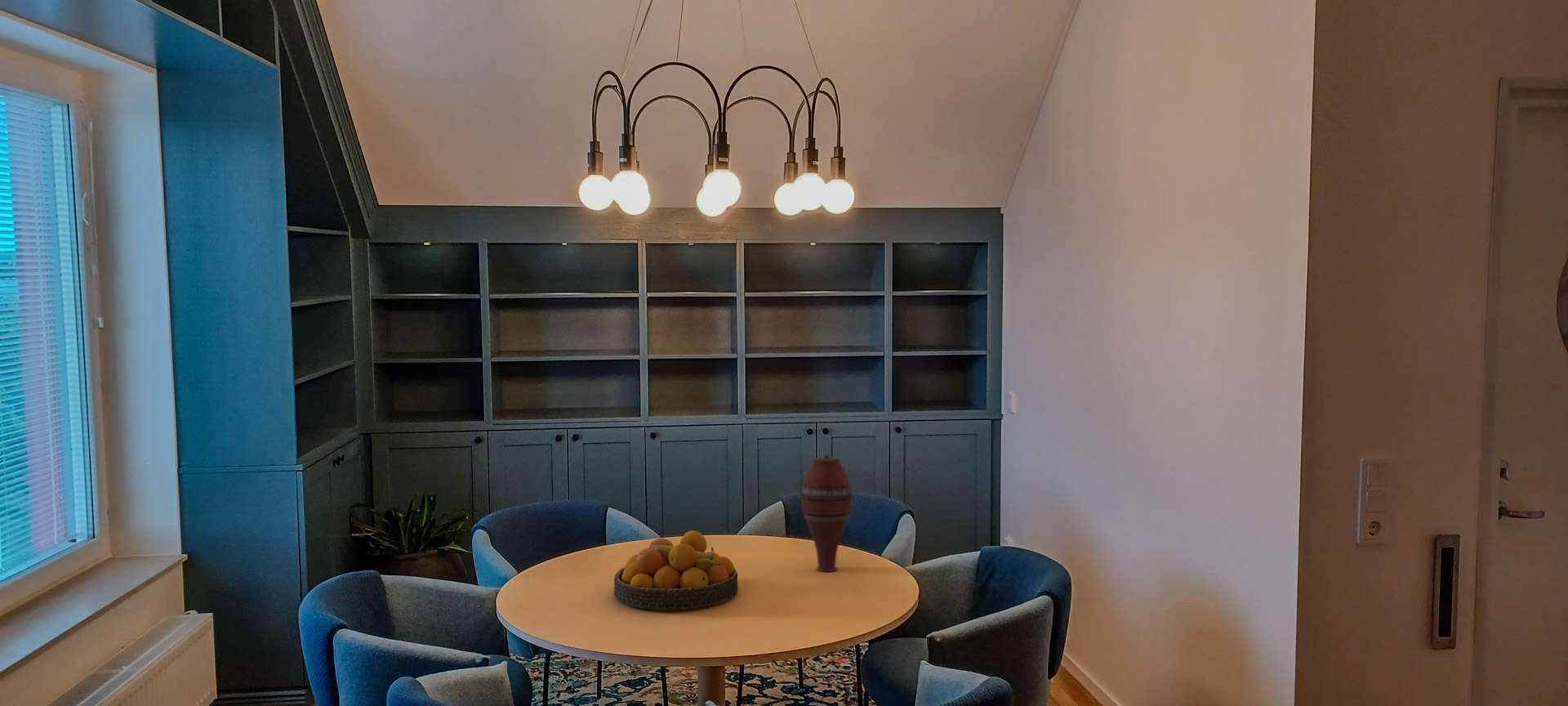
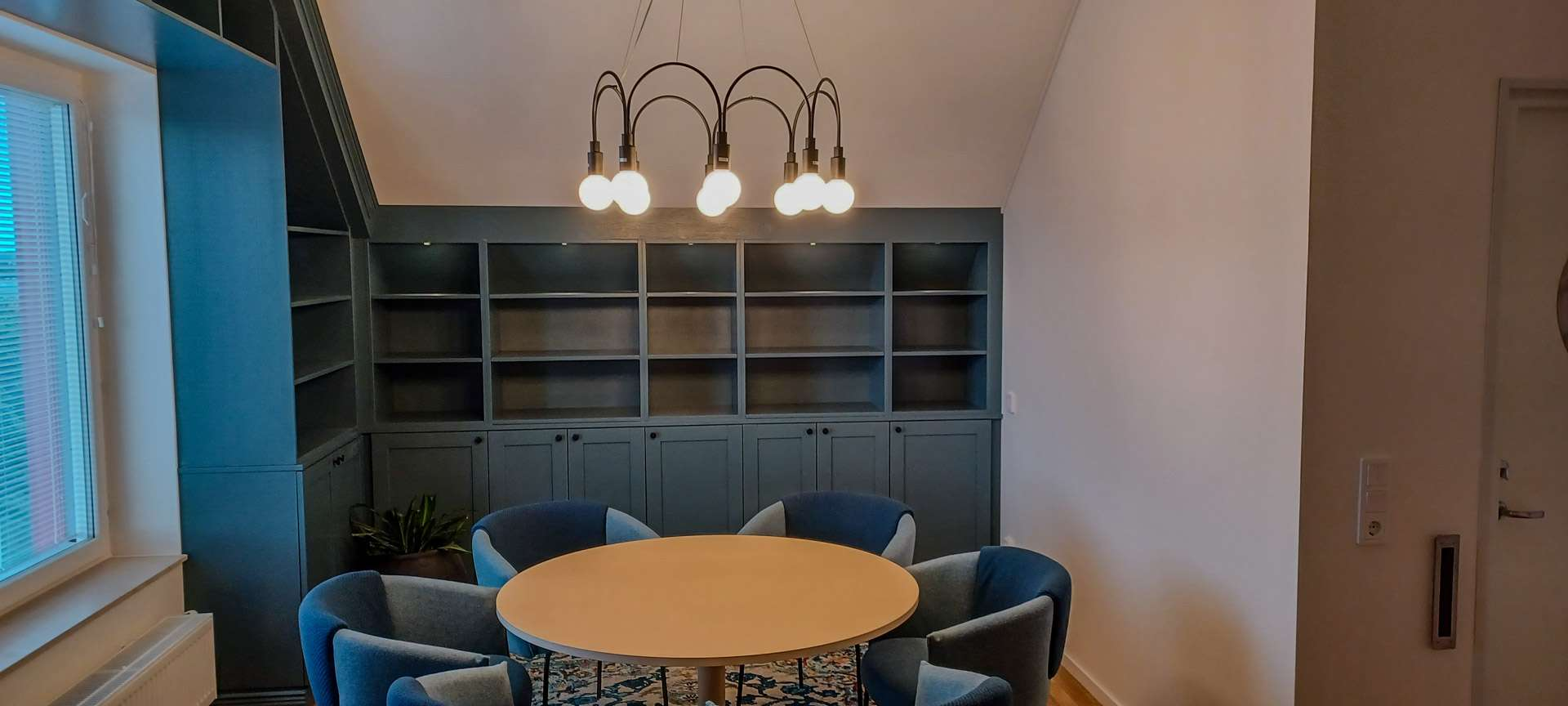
- fruit bowl (676, 565)
- vase (826, 512)
